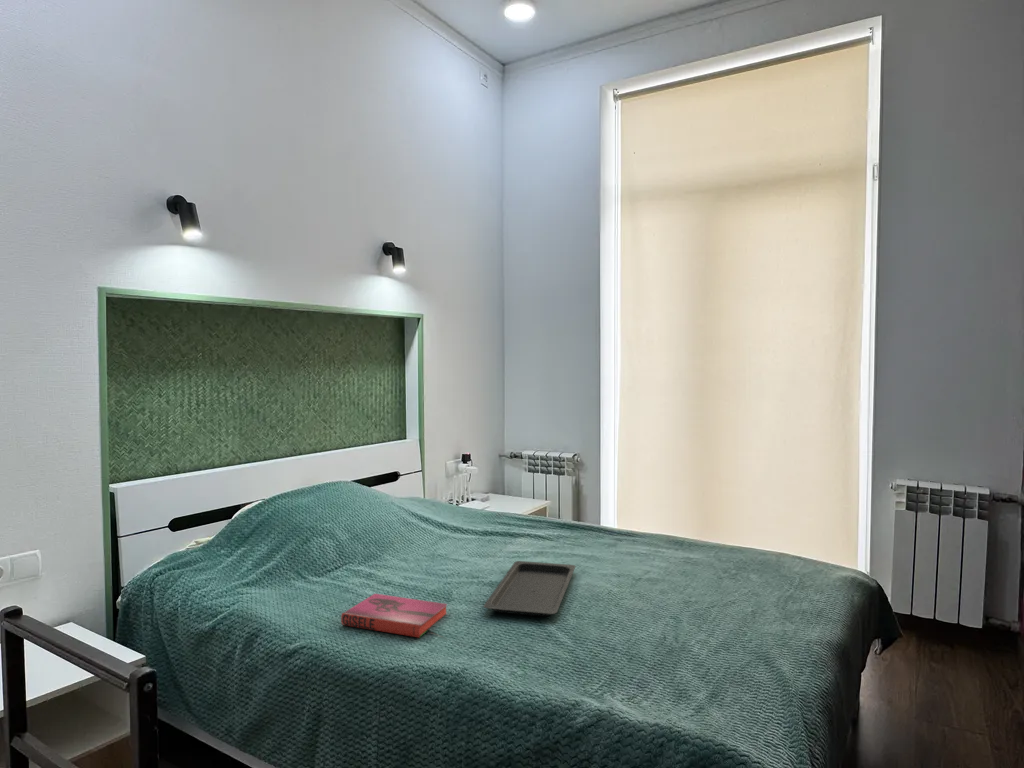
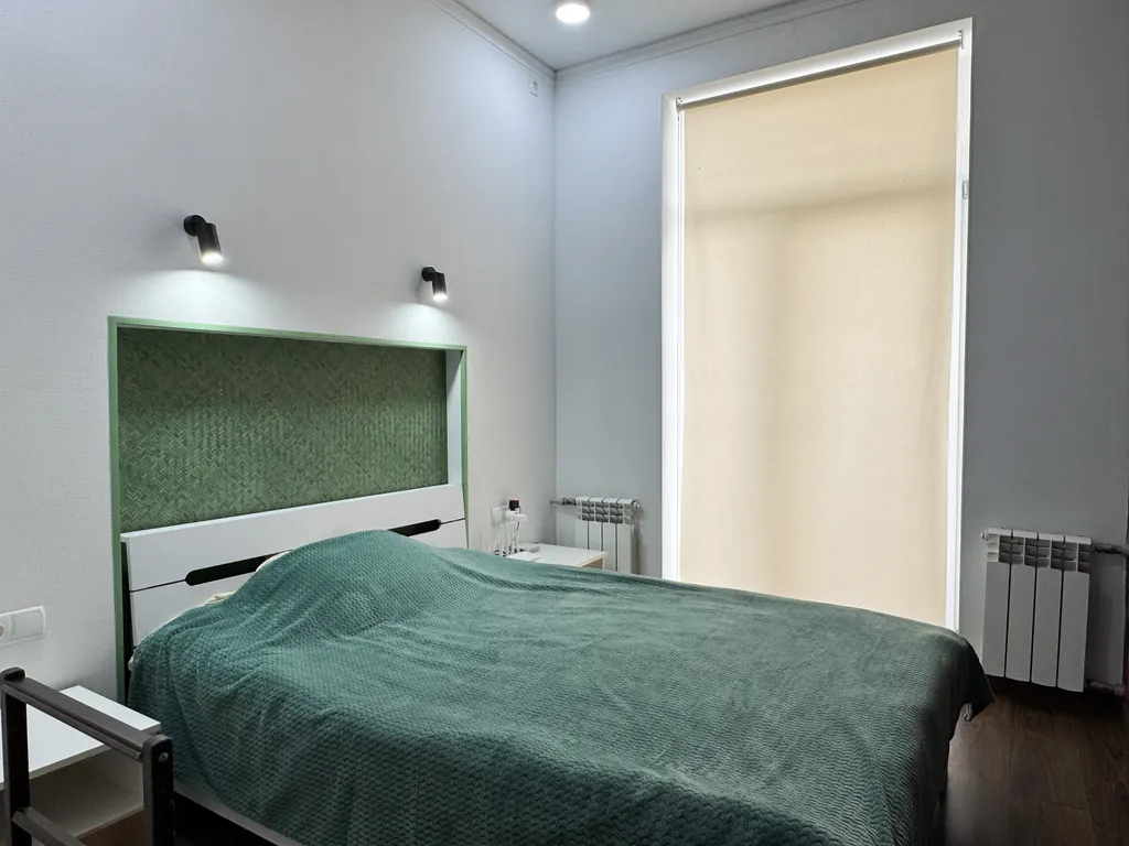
- hardback book (395, 614)
- serving tray (533, 587)
